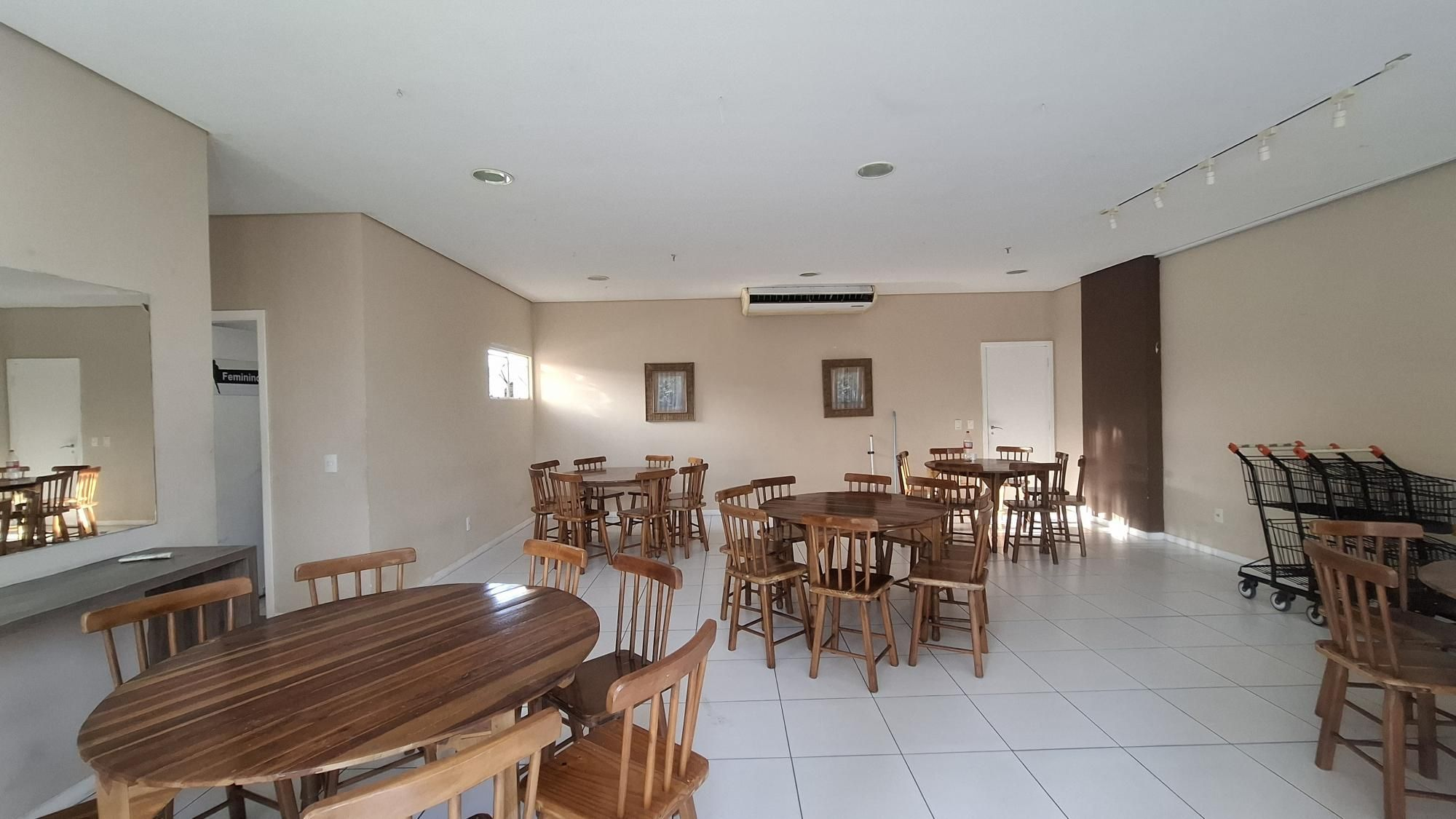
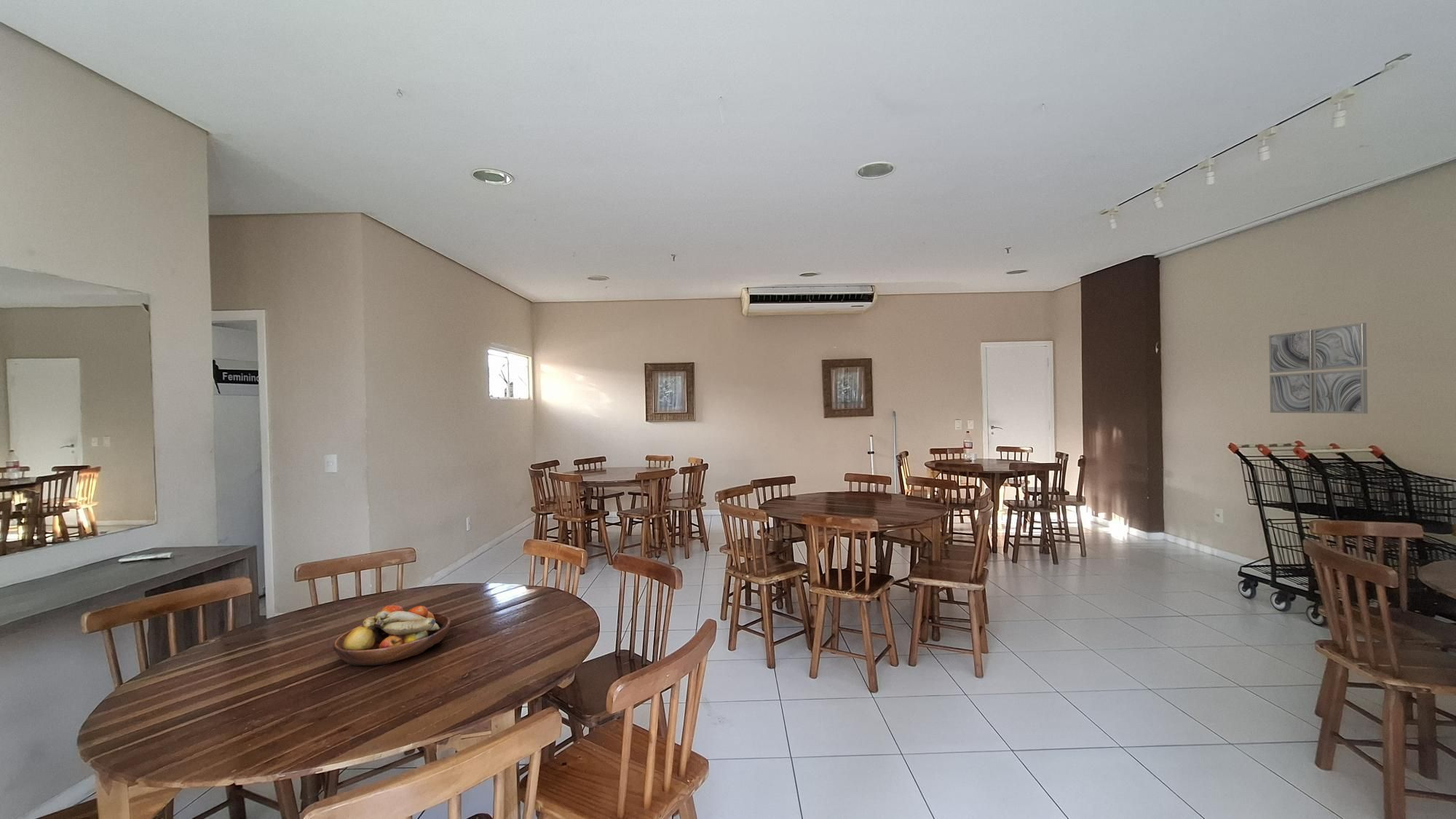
+ fruit bowl (395, 626)
+ wall art (1314, 370)
